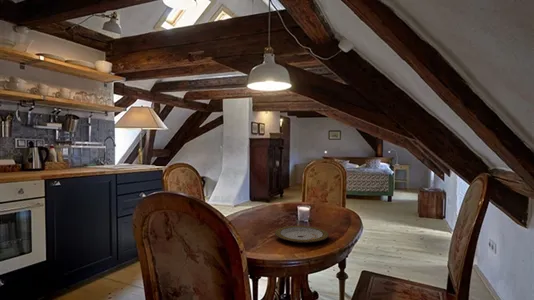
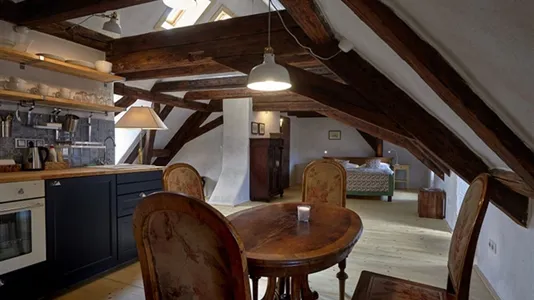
- plate (301, 235)
